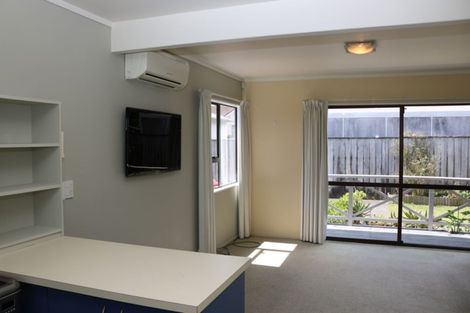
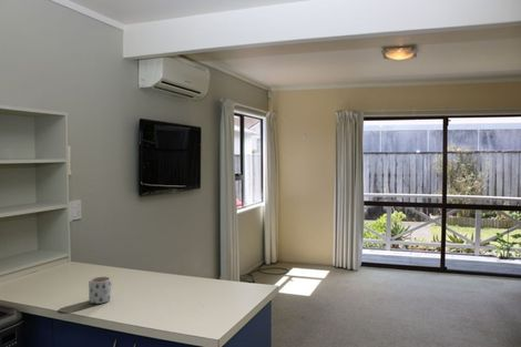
+ mug (102, 288)
